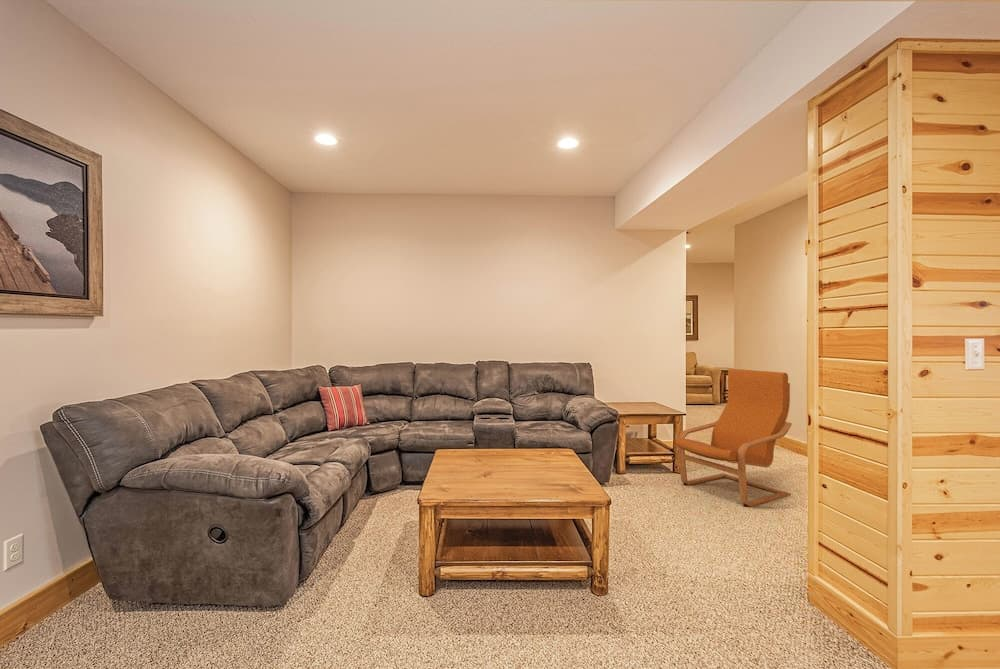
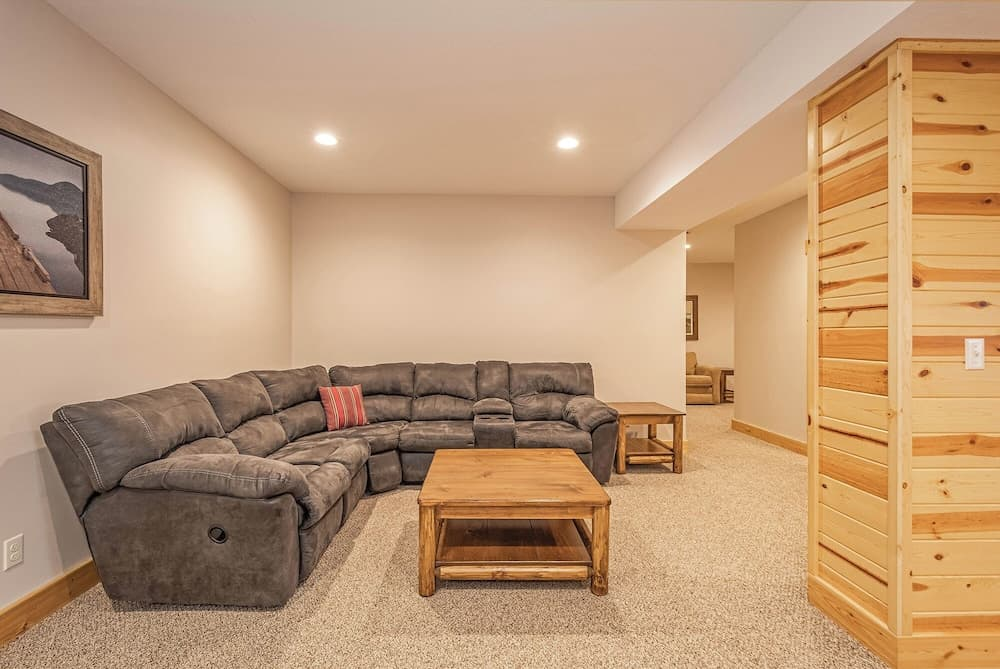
- armchair (732, 430)
